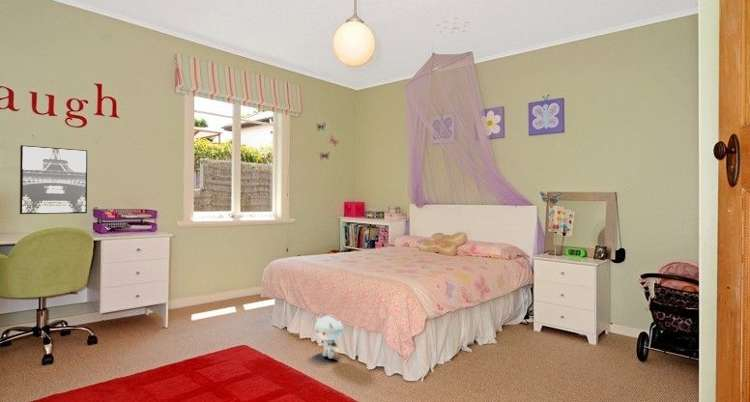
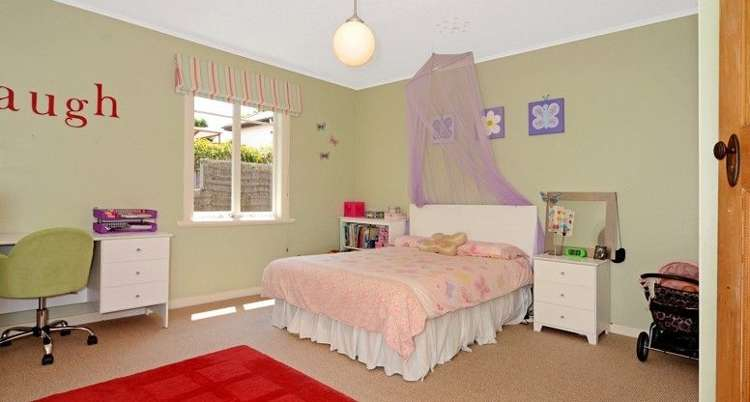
- plush toy (328, 336)
- wall art (54, 180)
